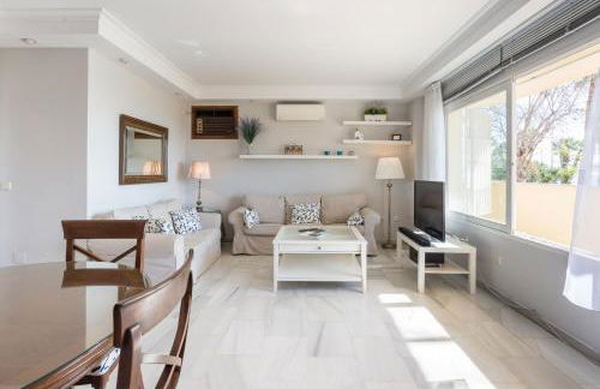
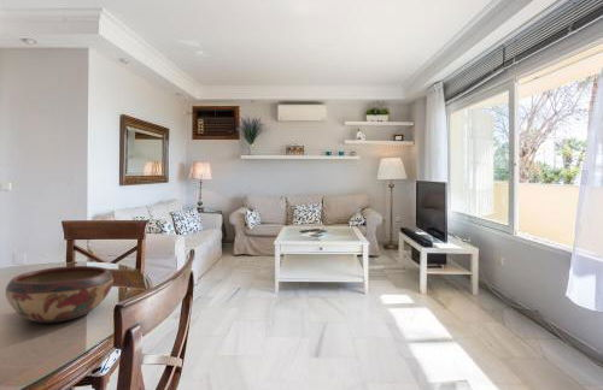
+ decorative bowl (63, 294)
